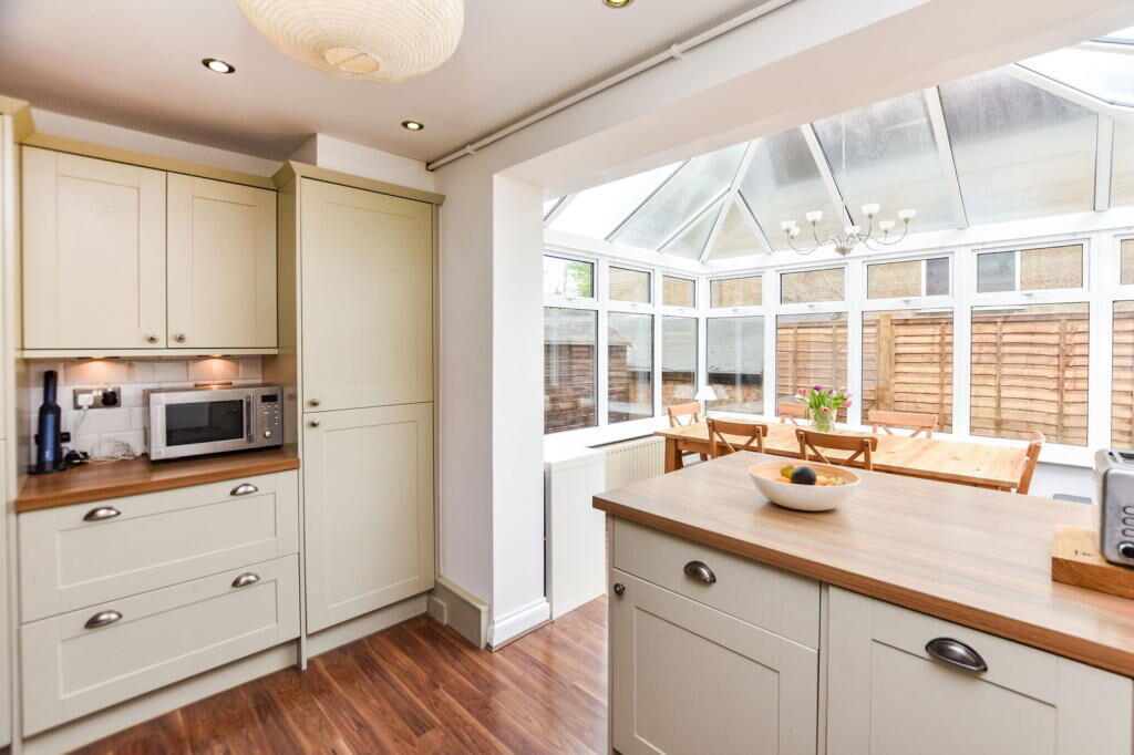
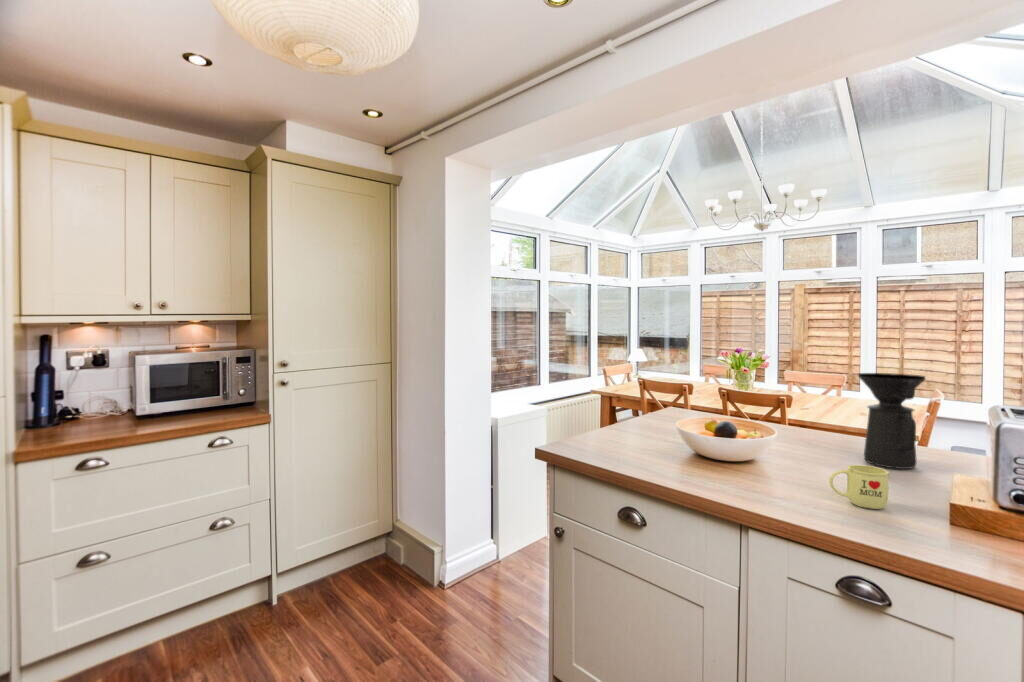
+ mug (858, 486)
+ coffee maker (890, 419)
